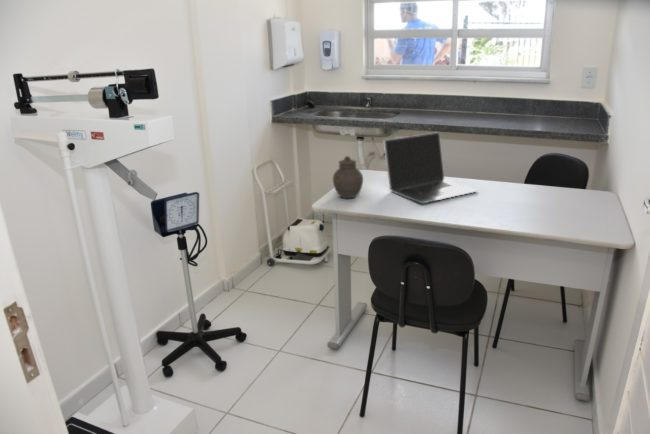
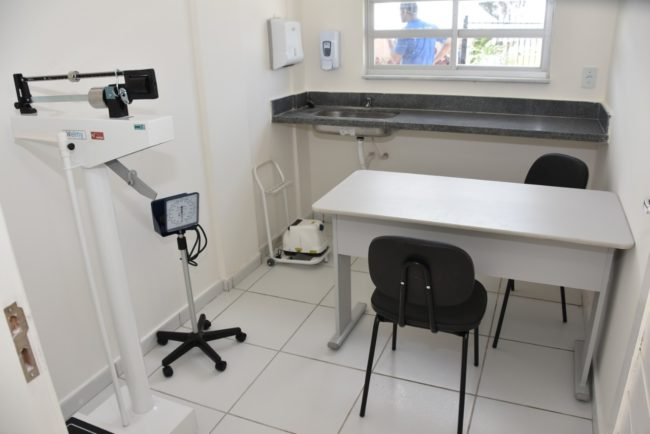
- jar (347, 176)
- laptop (431, 165)
